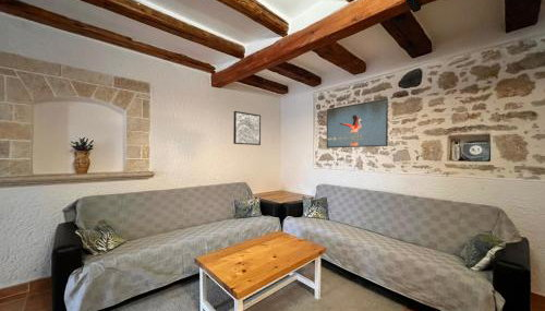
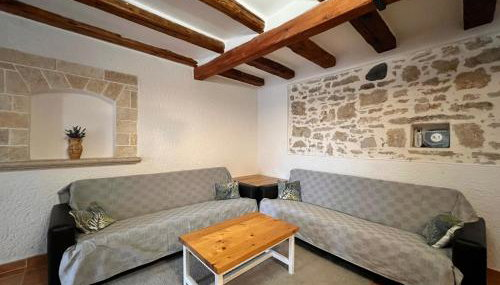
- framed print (353, 125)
- wall art (247, 129)
